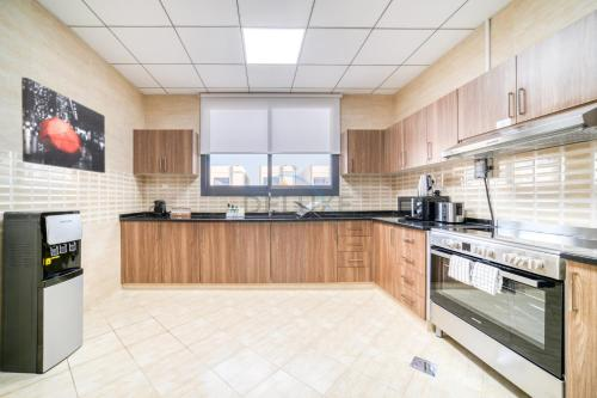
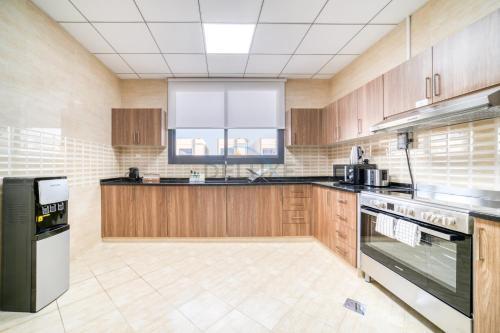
- wall art (70, 134)
